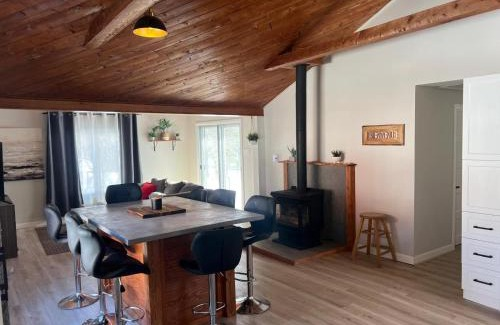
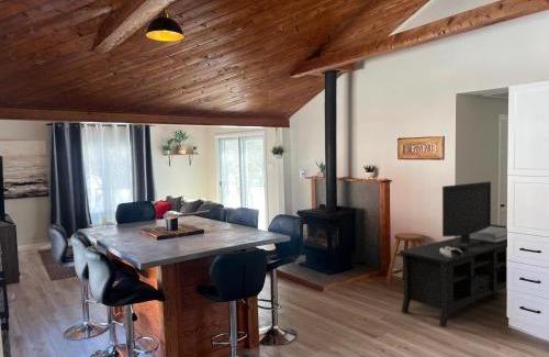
+ media console (464, 243)
